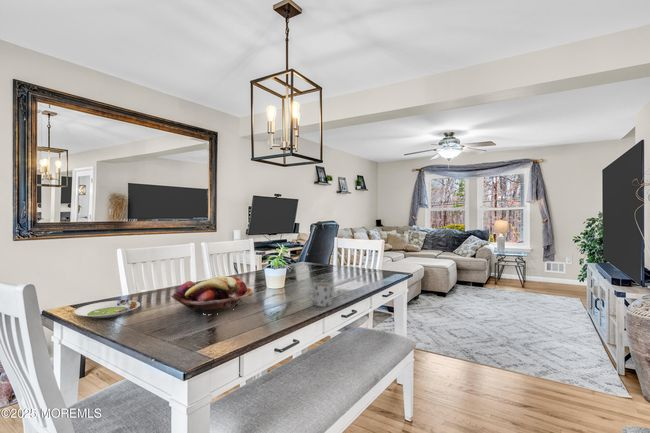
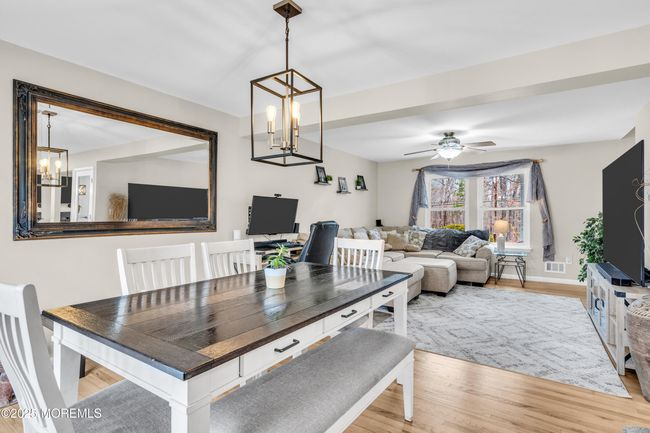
- mug (319, 294)
- fruit basket (215, 291)
- salad plate (108, 309)
